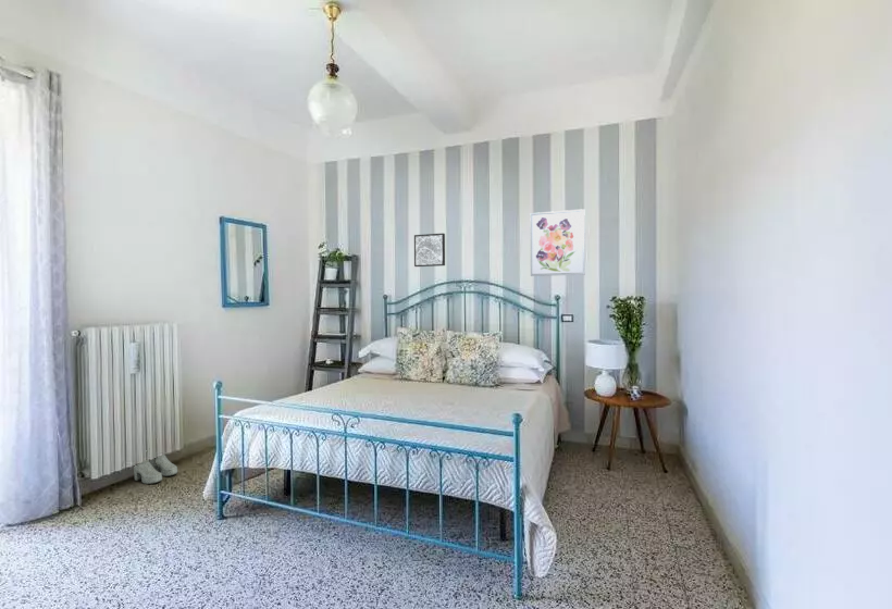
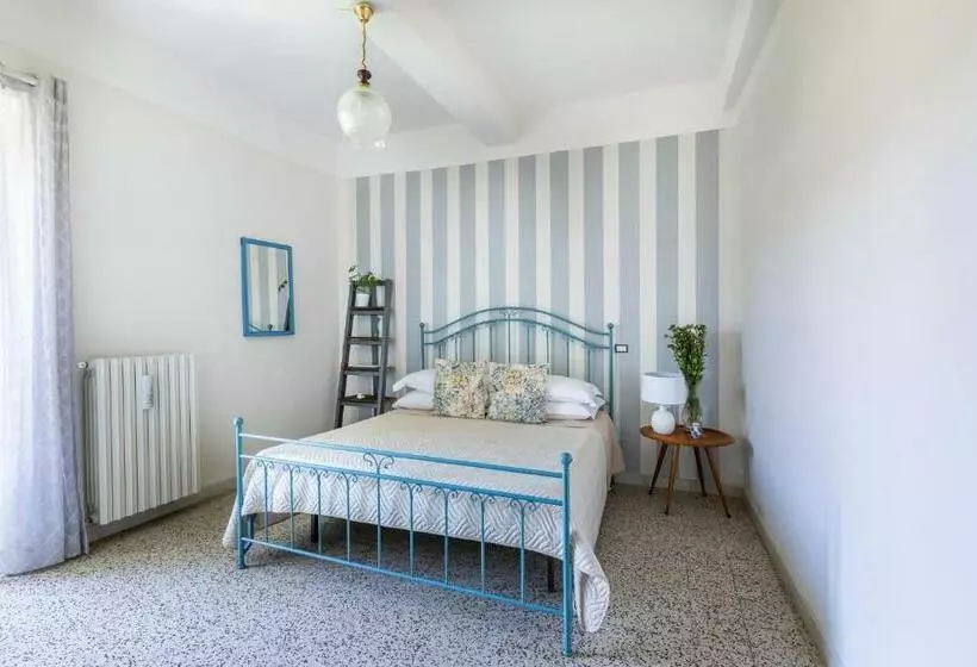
- wall art (429, 250)
- wall art (557, 243)
- boots (156, 461)
